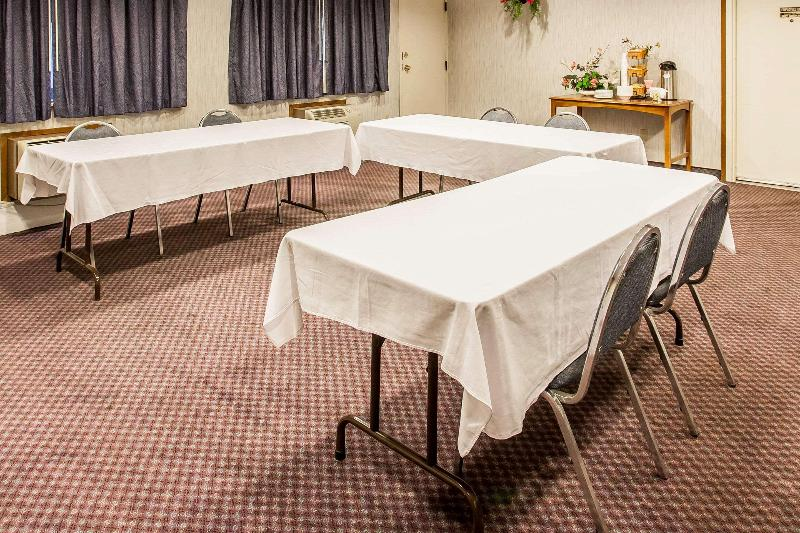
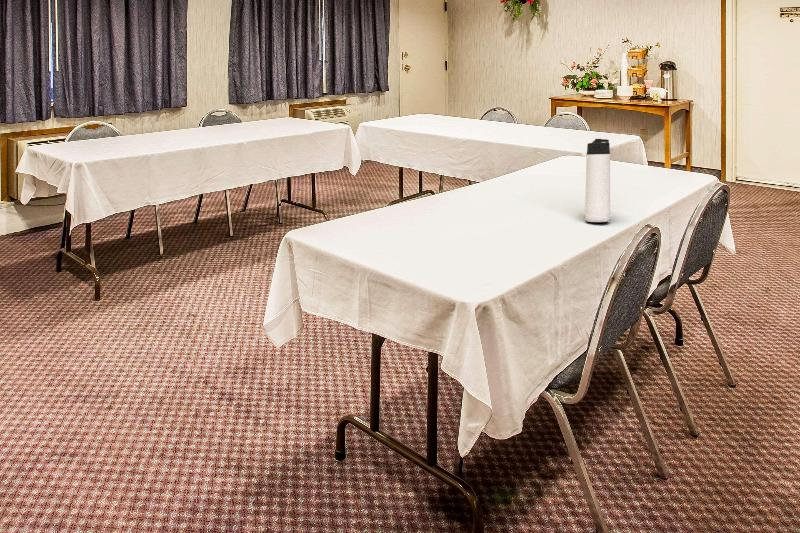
+ thermos bottle (599, 180)
